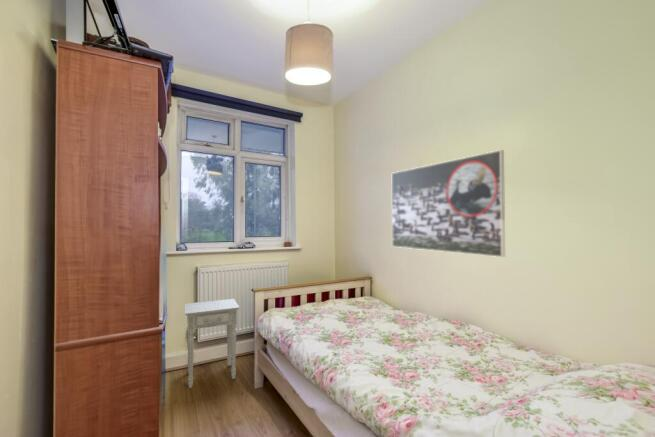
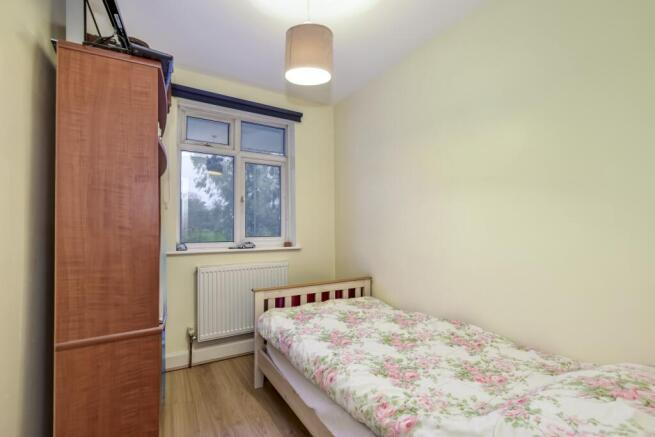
- nightstand (206, 327)
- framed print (437, 207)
